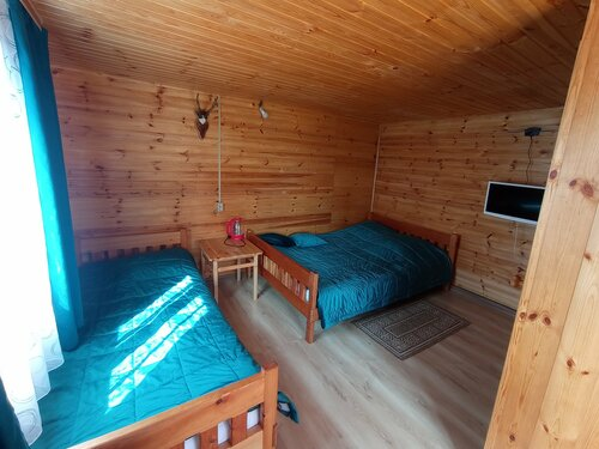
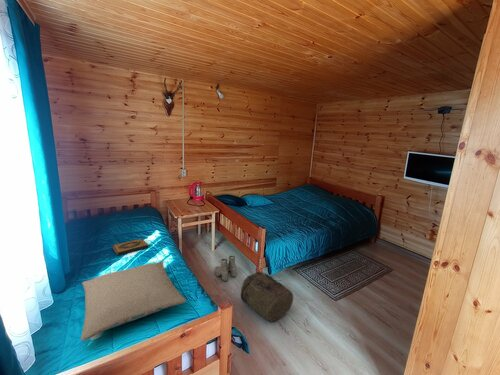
+ pillow (131, 291)
+ hardback book (130, 246)
+ boots (225, 265)
+ backpack (265, 291)
